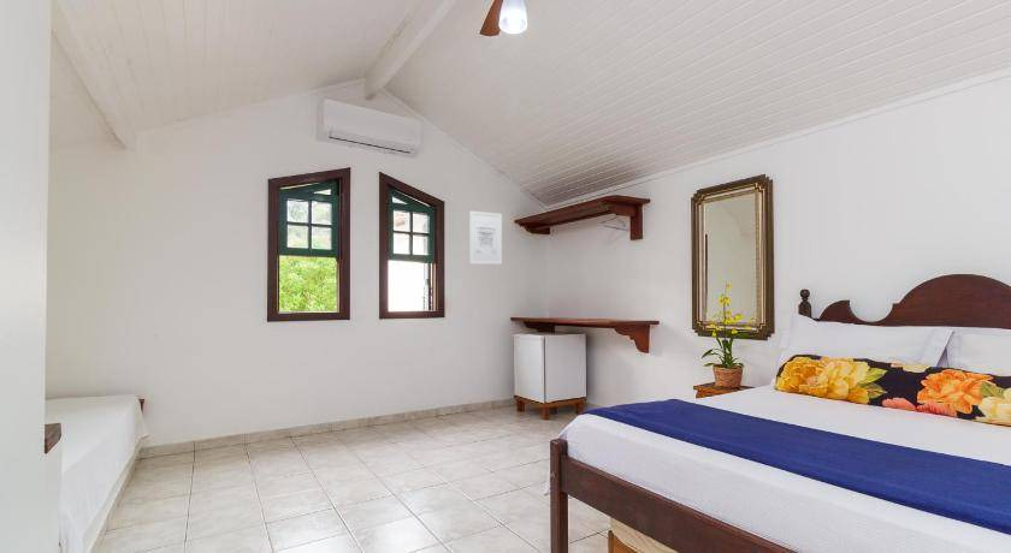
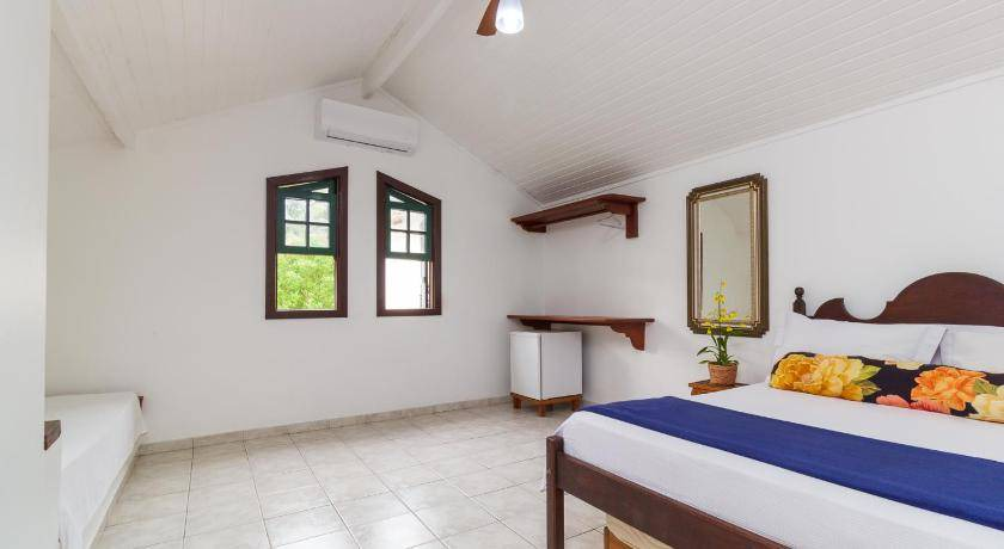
- wall art (485, 238)
